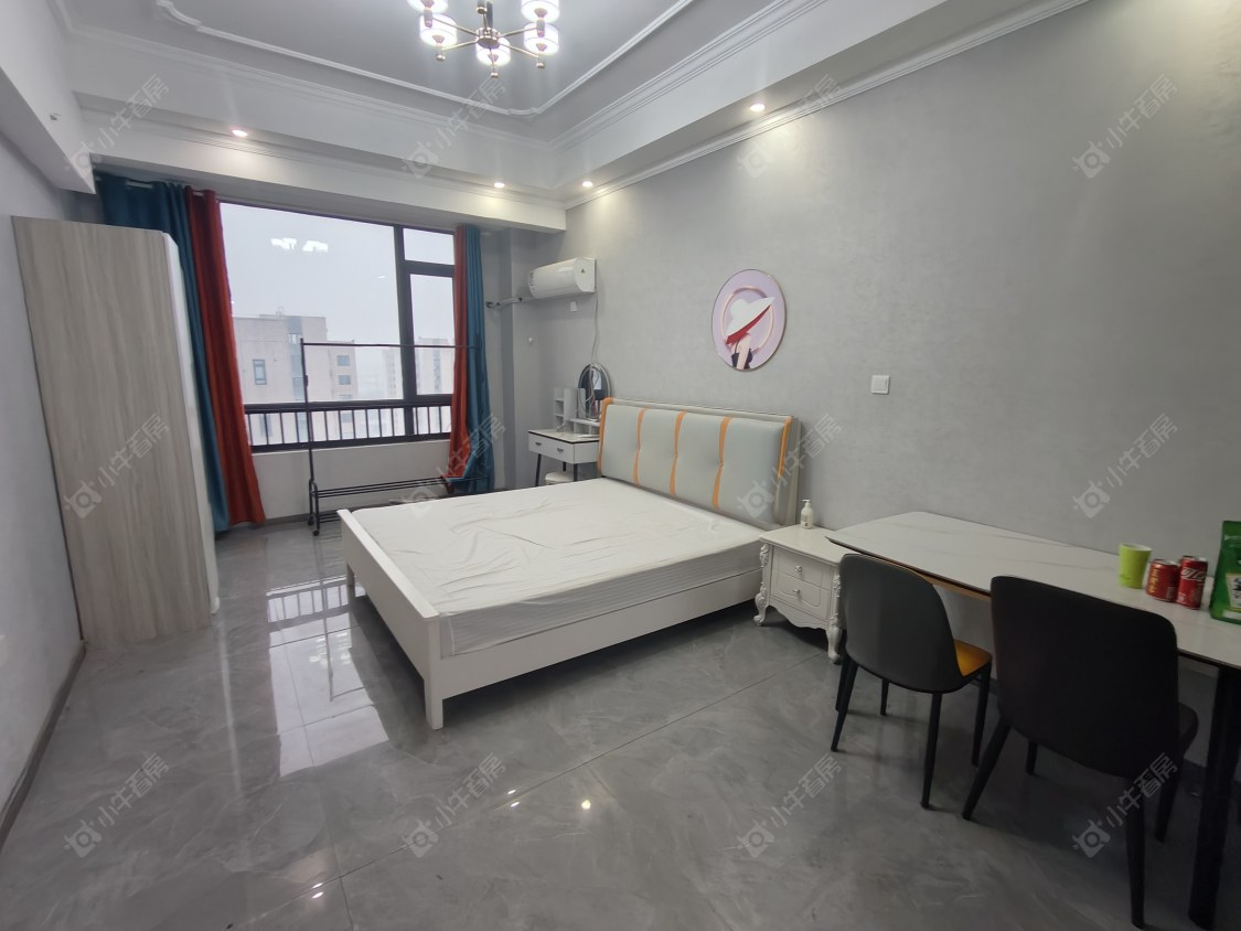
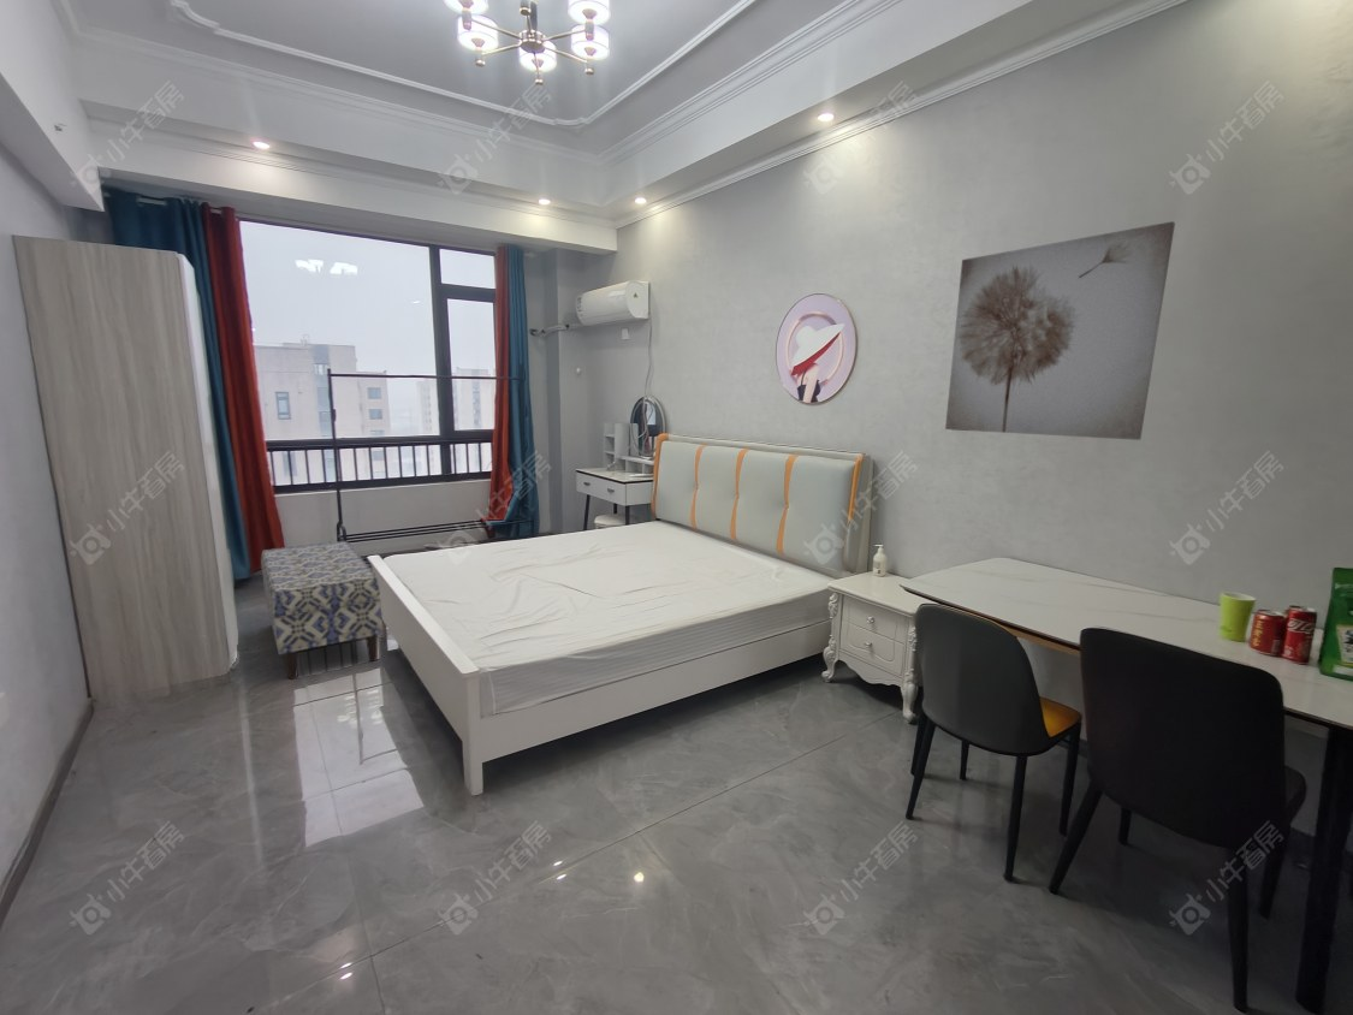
+ wall art (1043, 340)
+ bench (319, 601)
